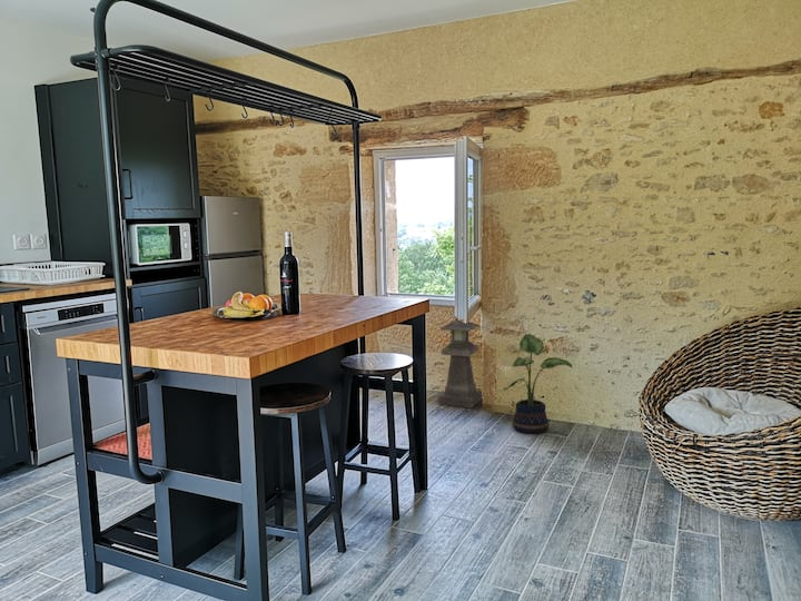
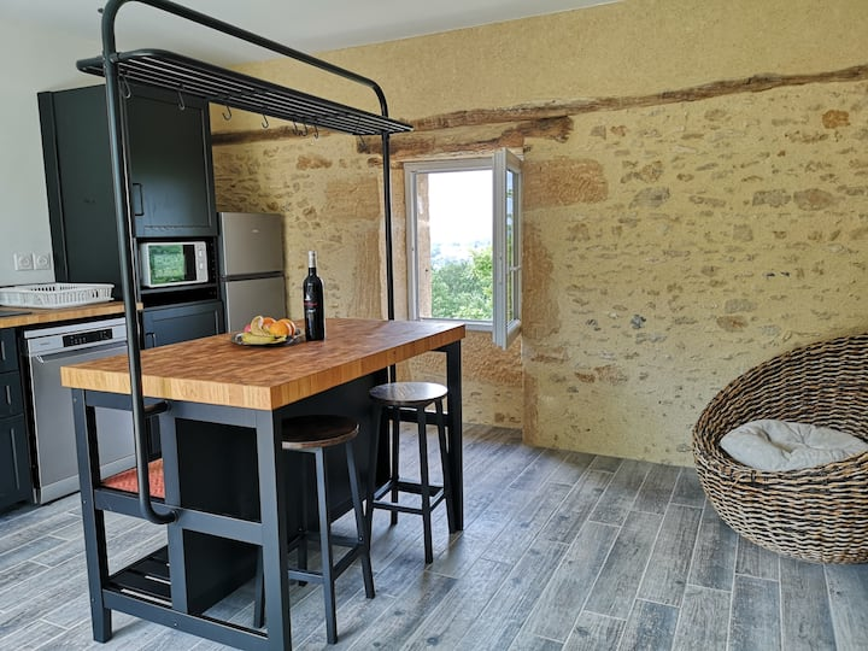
- lantern (459, 356)
- potted plant (534, 385)
